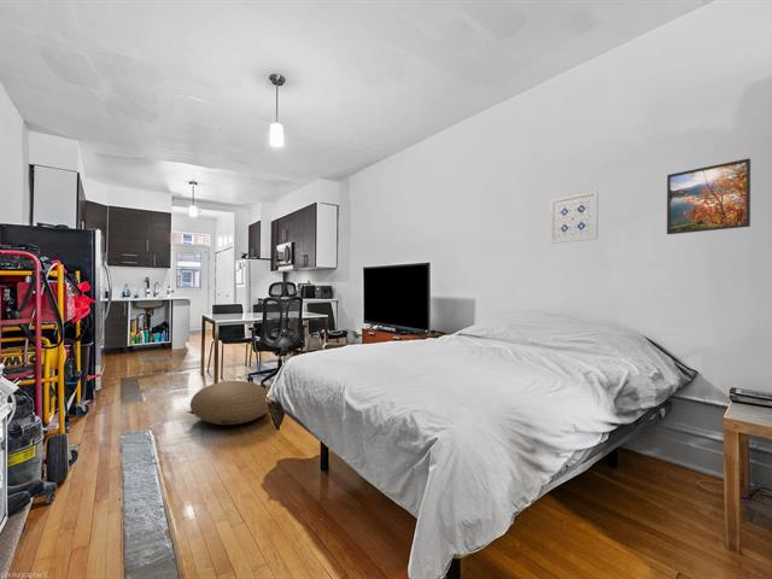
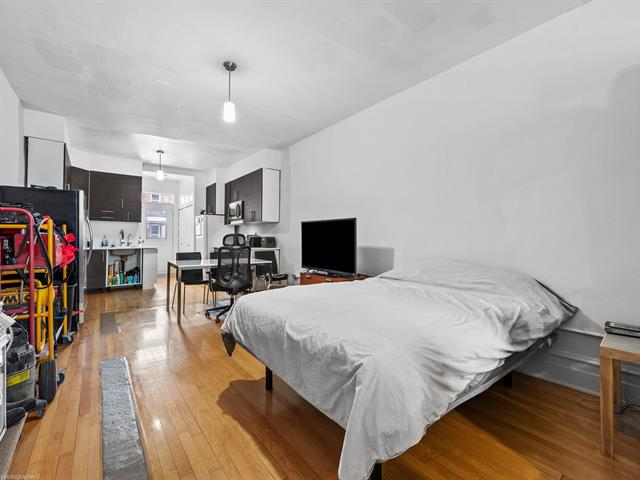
- wall art (573, 218)
- pouf (232, 400)
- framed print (706, 199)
